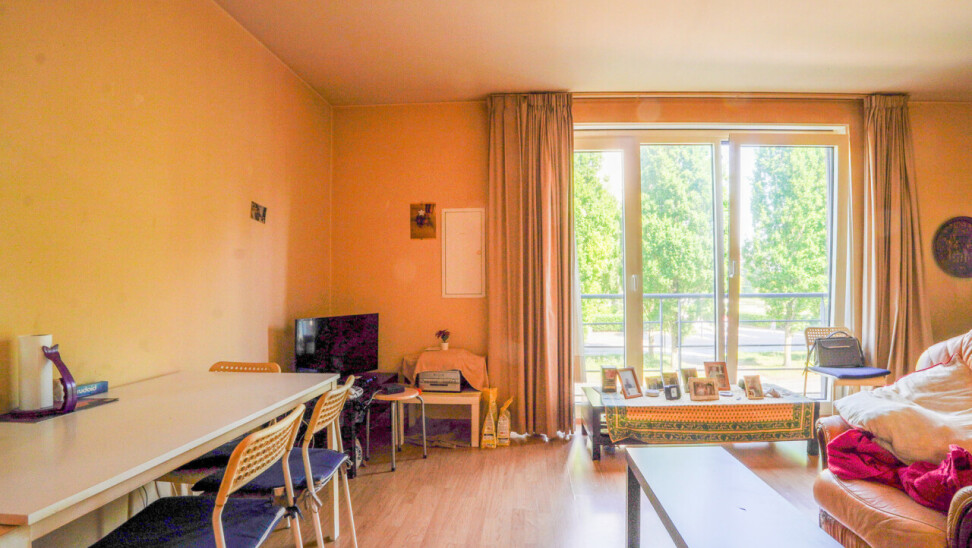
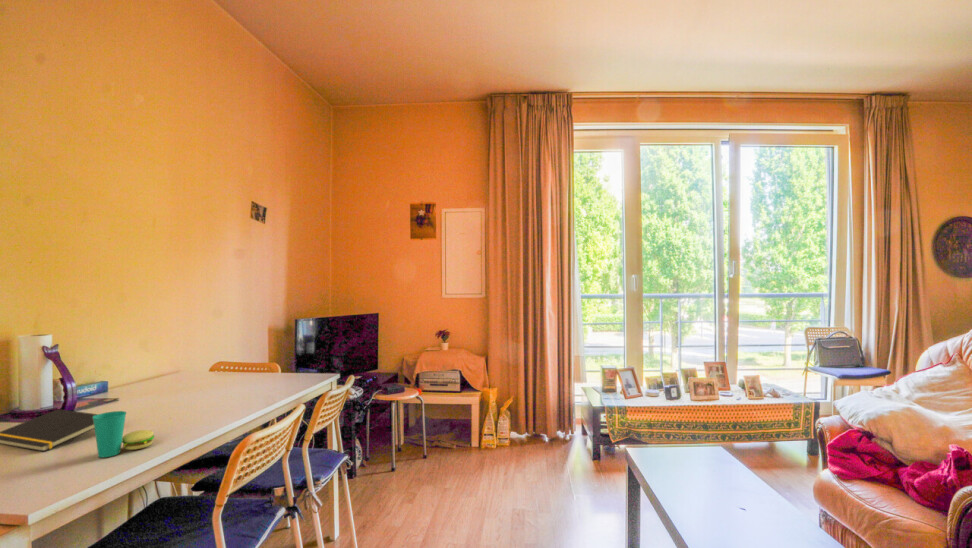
+ notepad (51, 428)
+ cup (123, 429)
